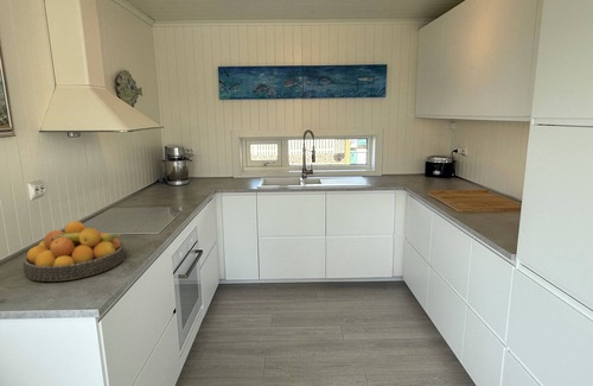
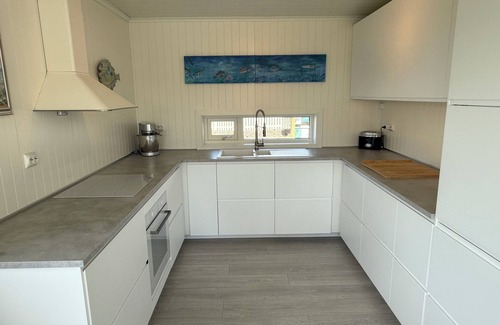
- fruit bowl (75, 245)
